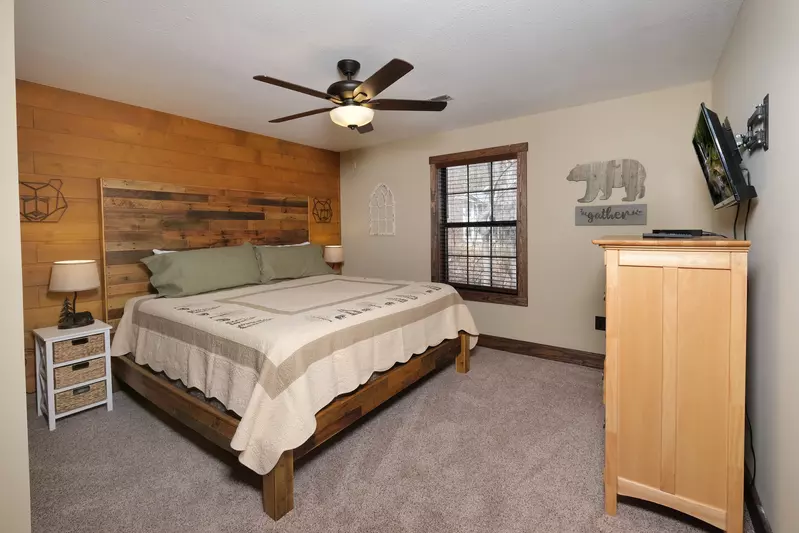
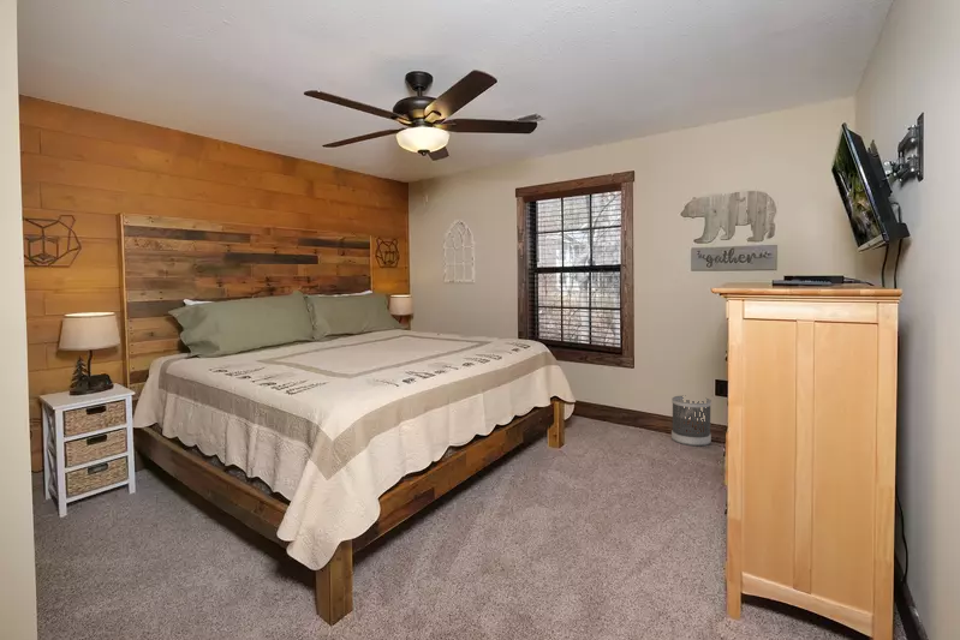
+ wastebasket (691, 419)
